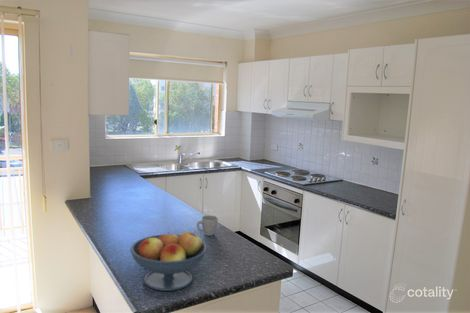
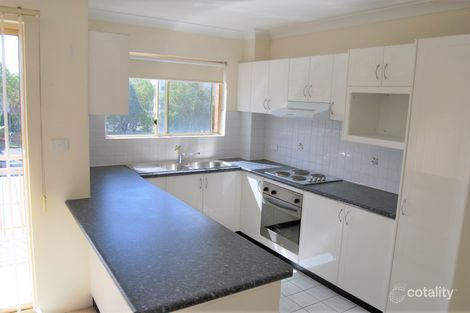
- mug (206, 226)
- fruit bowl (169, 257)
